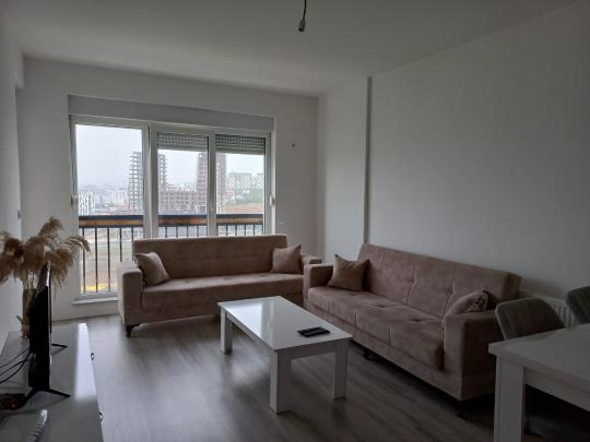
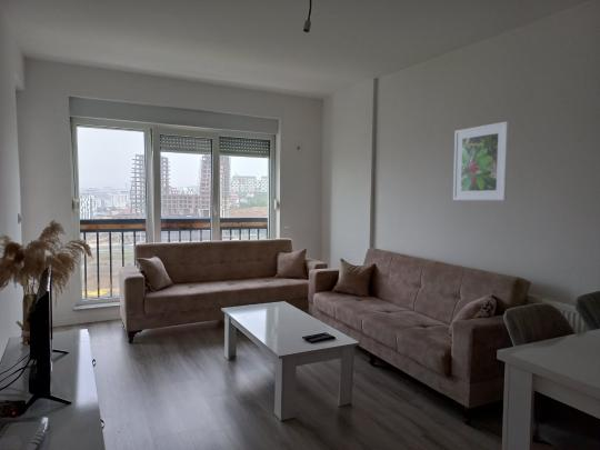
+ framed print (479, 163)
